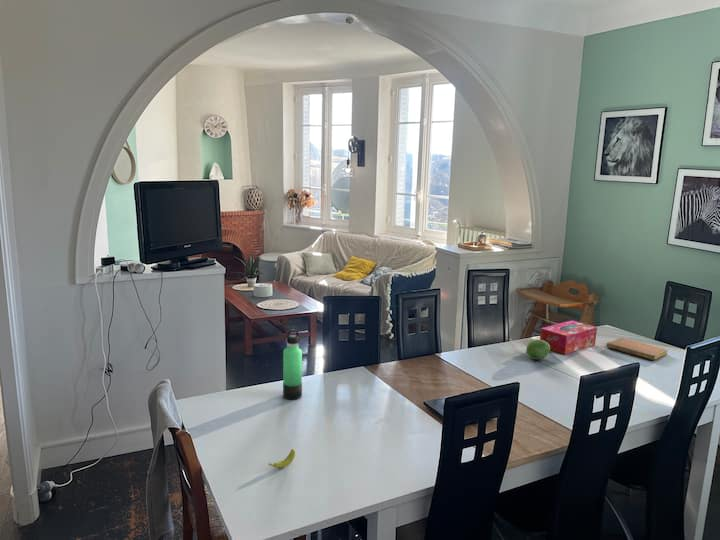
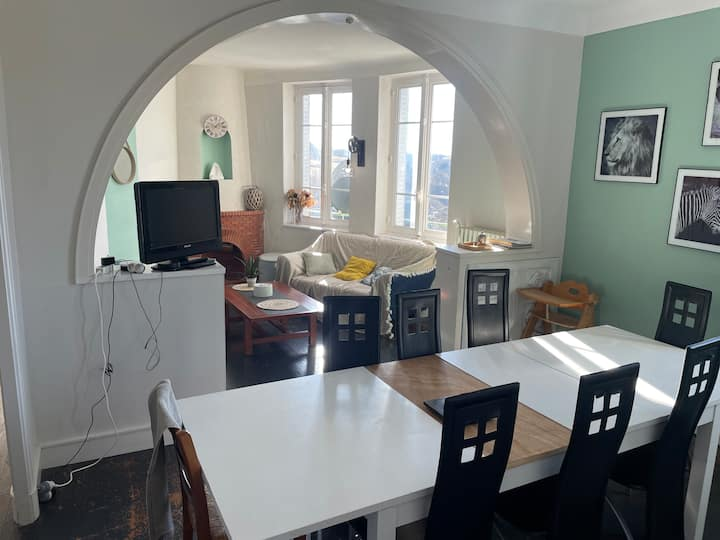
- tissue box (568, 336)
- thermos bottle (292, 362)
- fruit (539, 348)
- notebook (636, 348)
- banana (281, 461)
